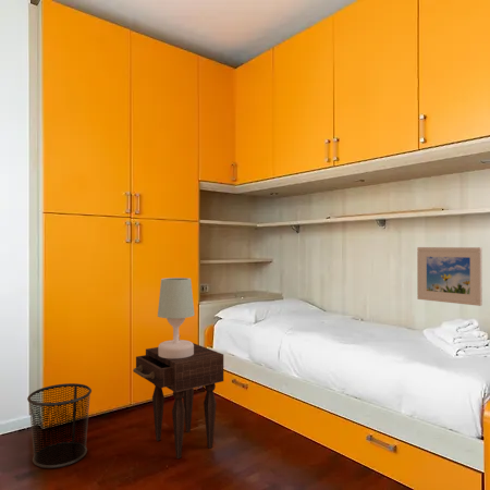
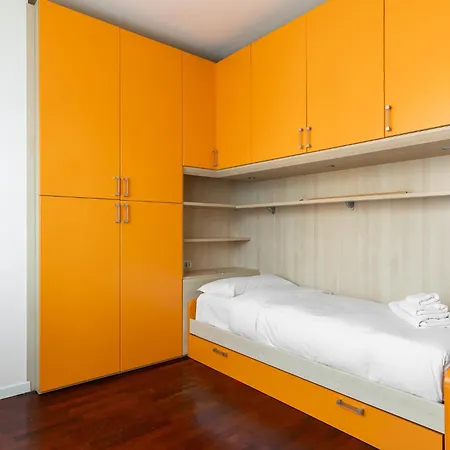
- waste bin (60, 424)
- table lamp (175, 316)
- nightstand (174, 401)
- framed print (448, 274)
